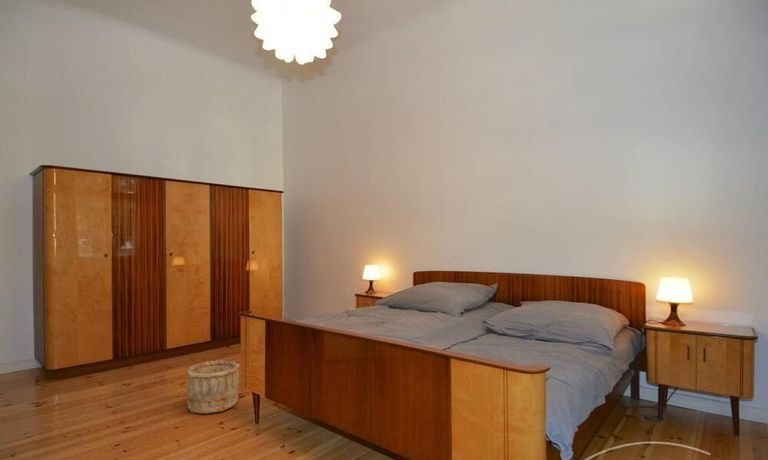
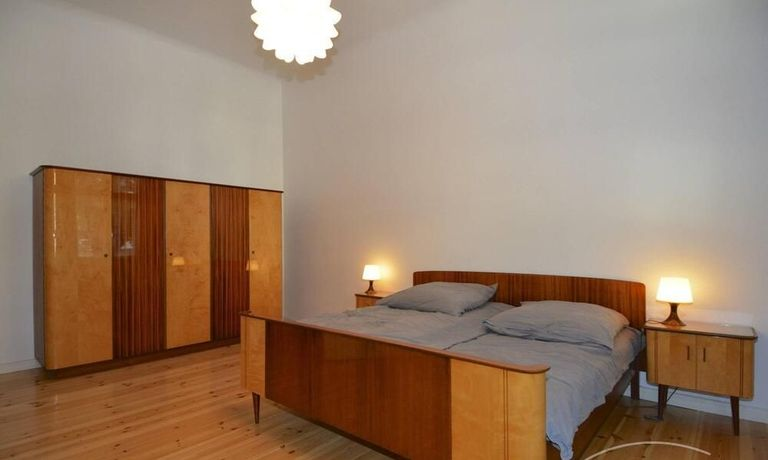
- wooden bucket (213, 385)
